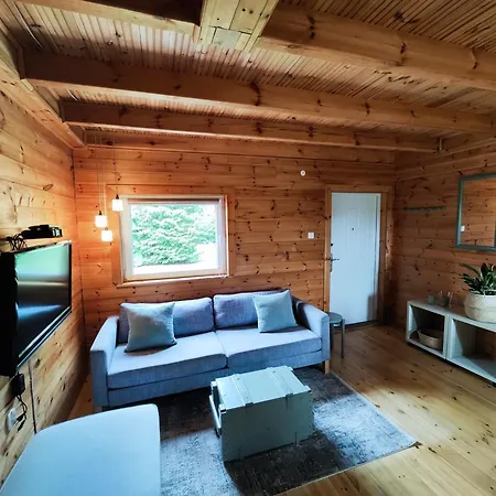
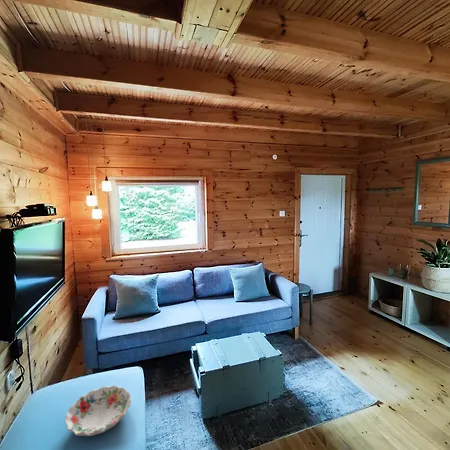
+ decorative bowl (100, 412)
